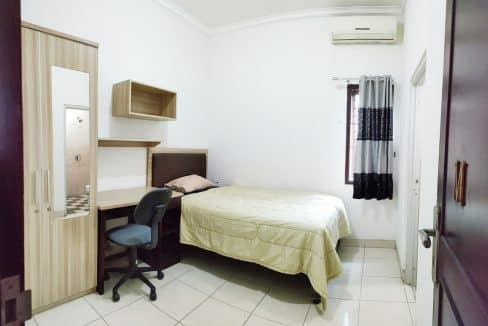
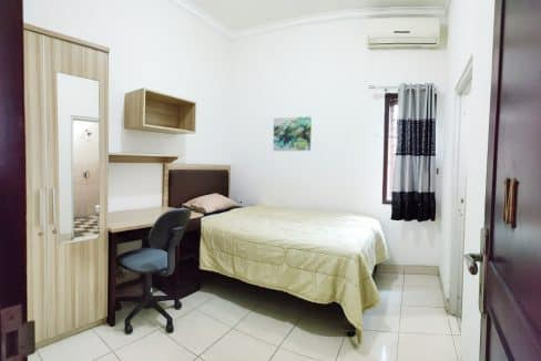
+ wall art (292, 134)
